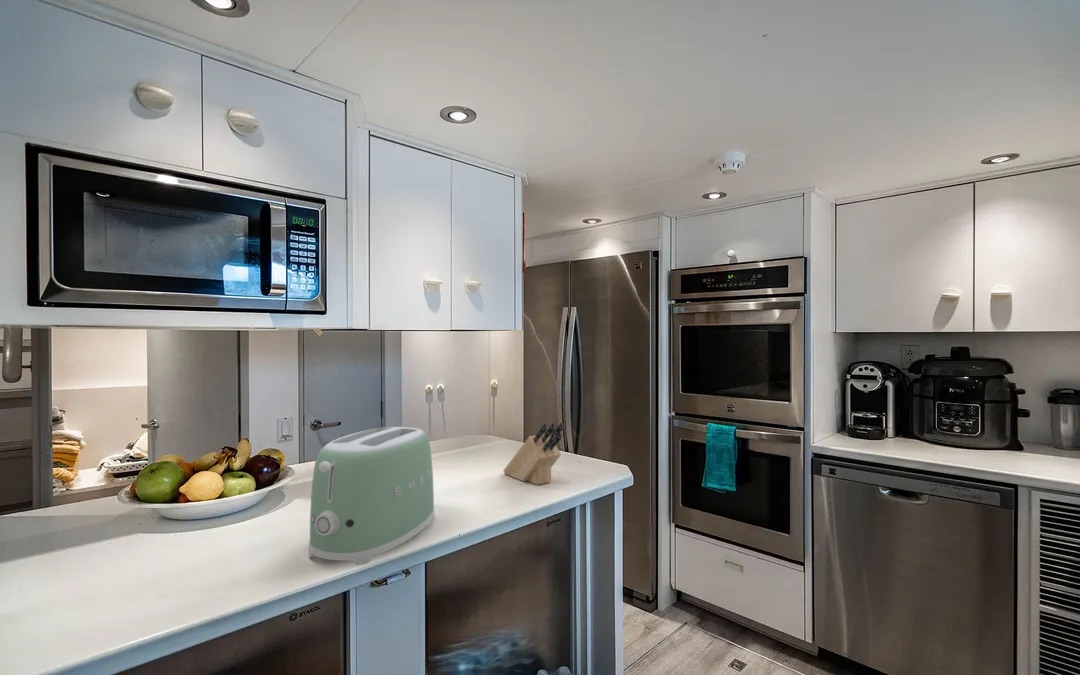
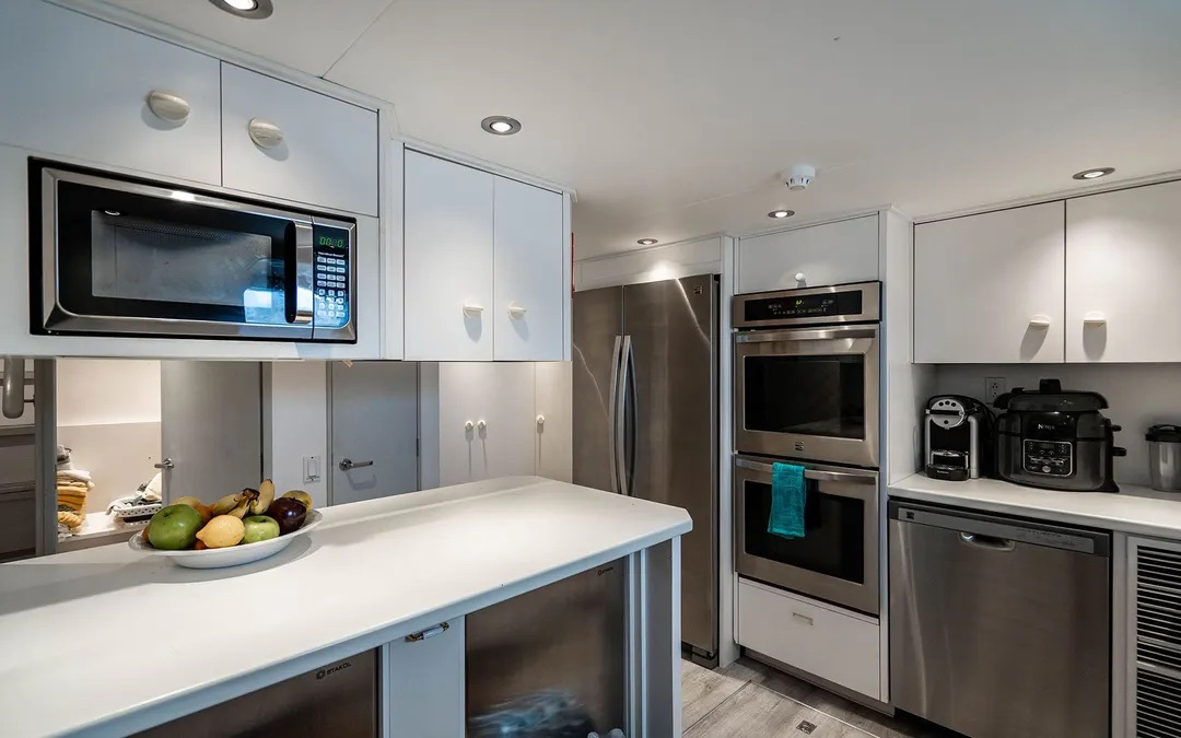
- knife block (534, 448)
- toaster (377, 483)
